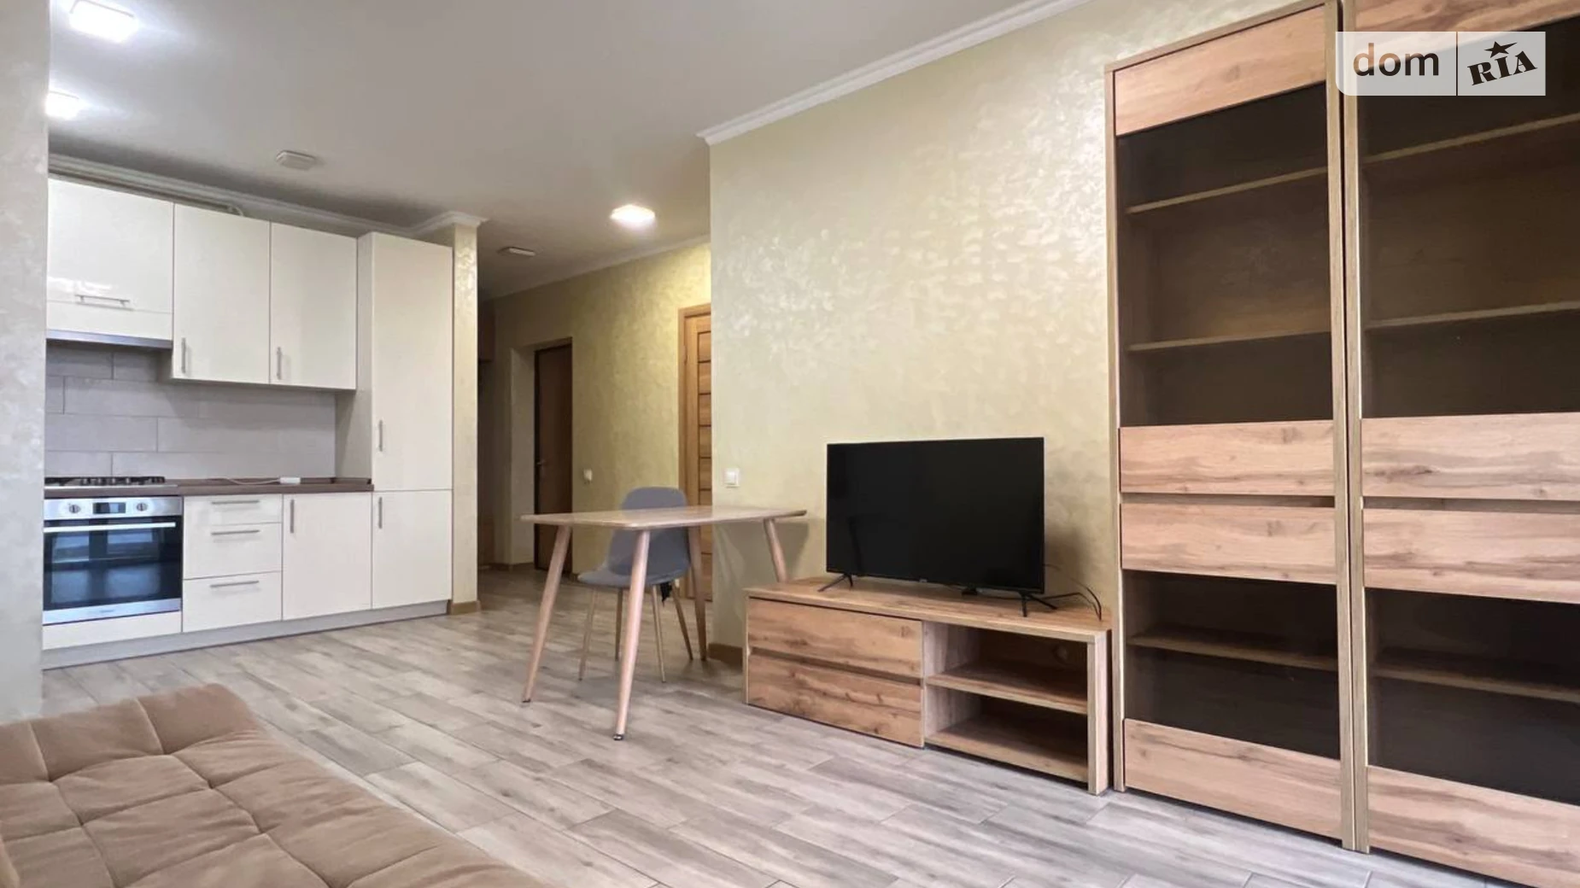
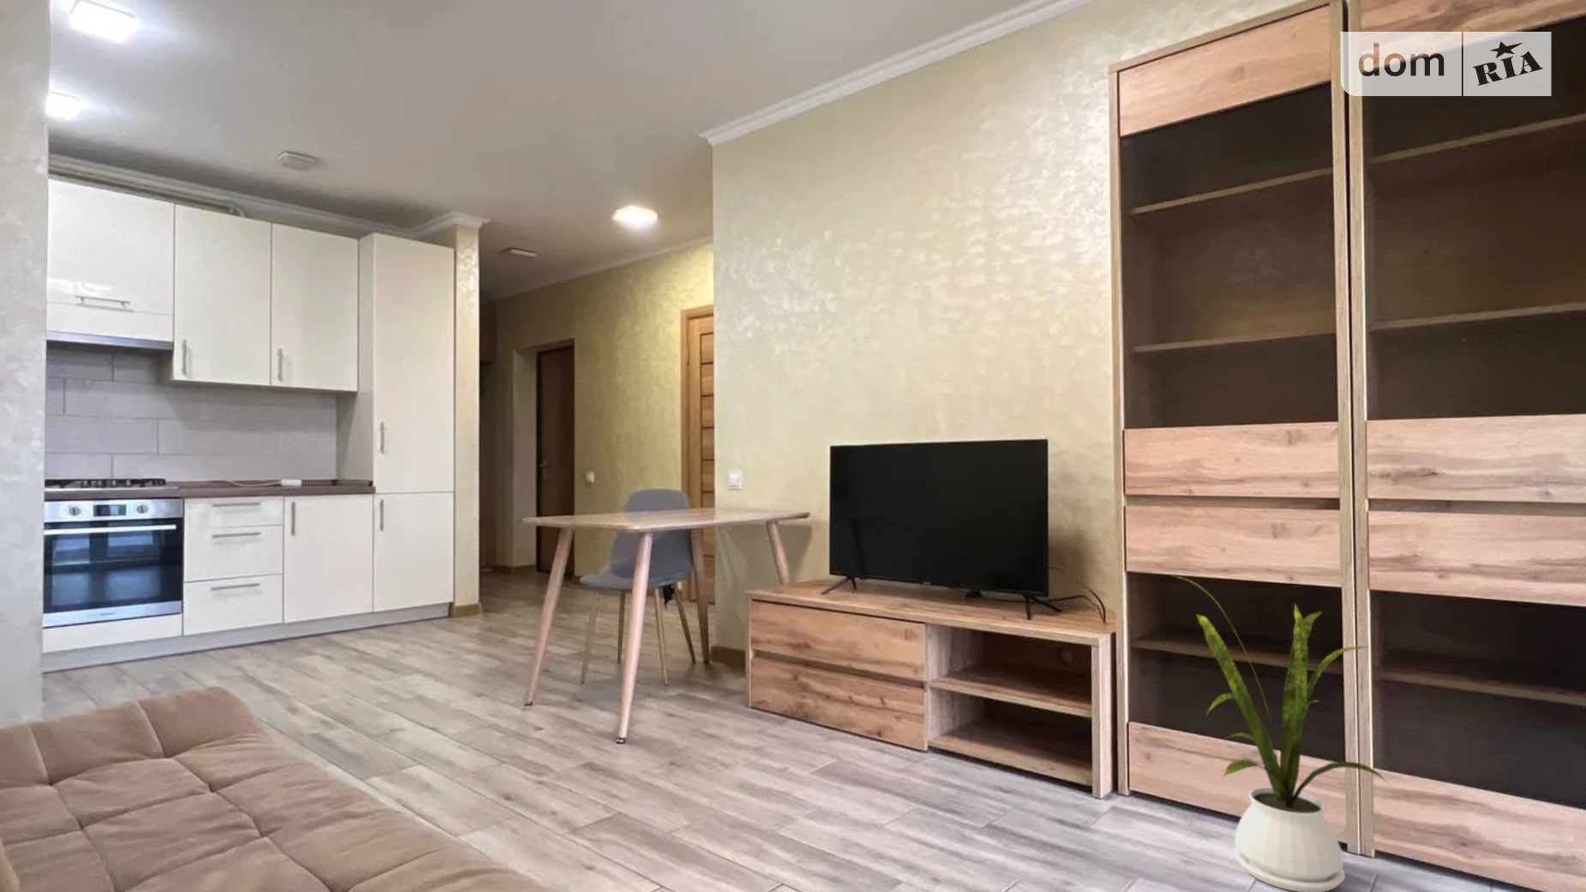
+ house plant (1271, 723)
